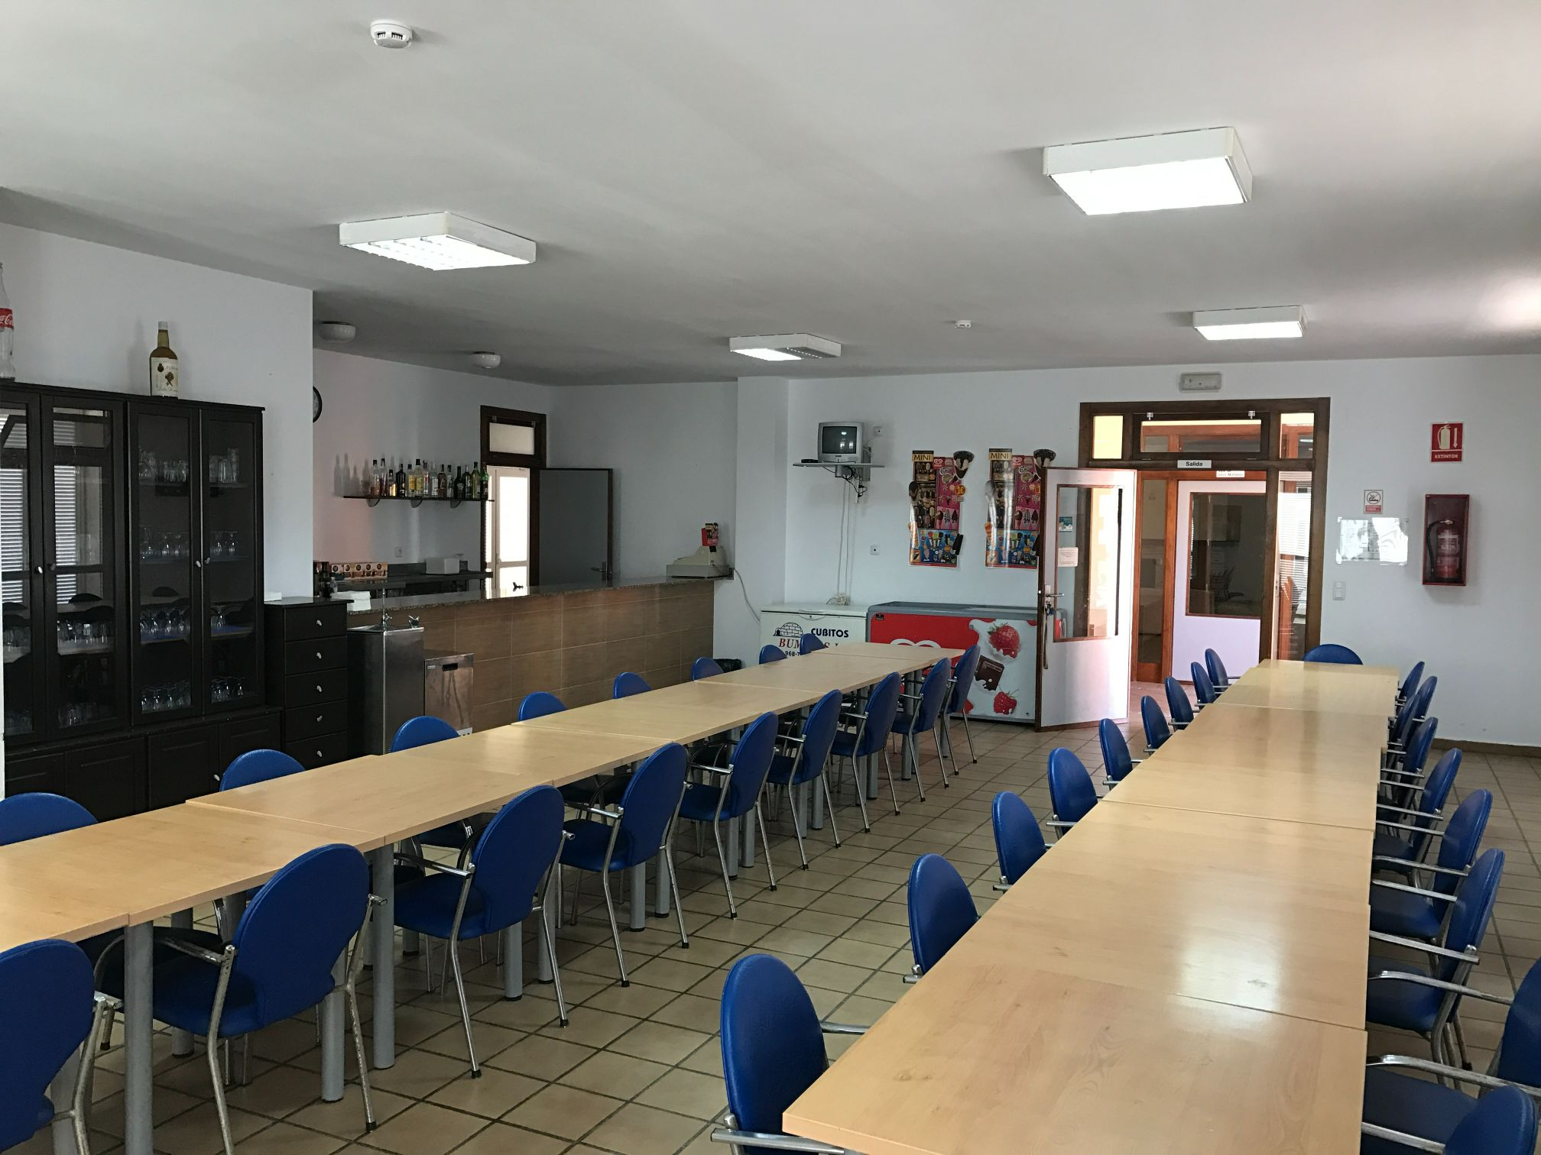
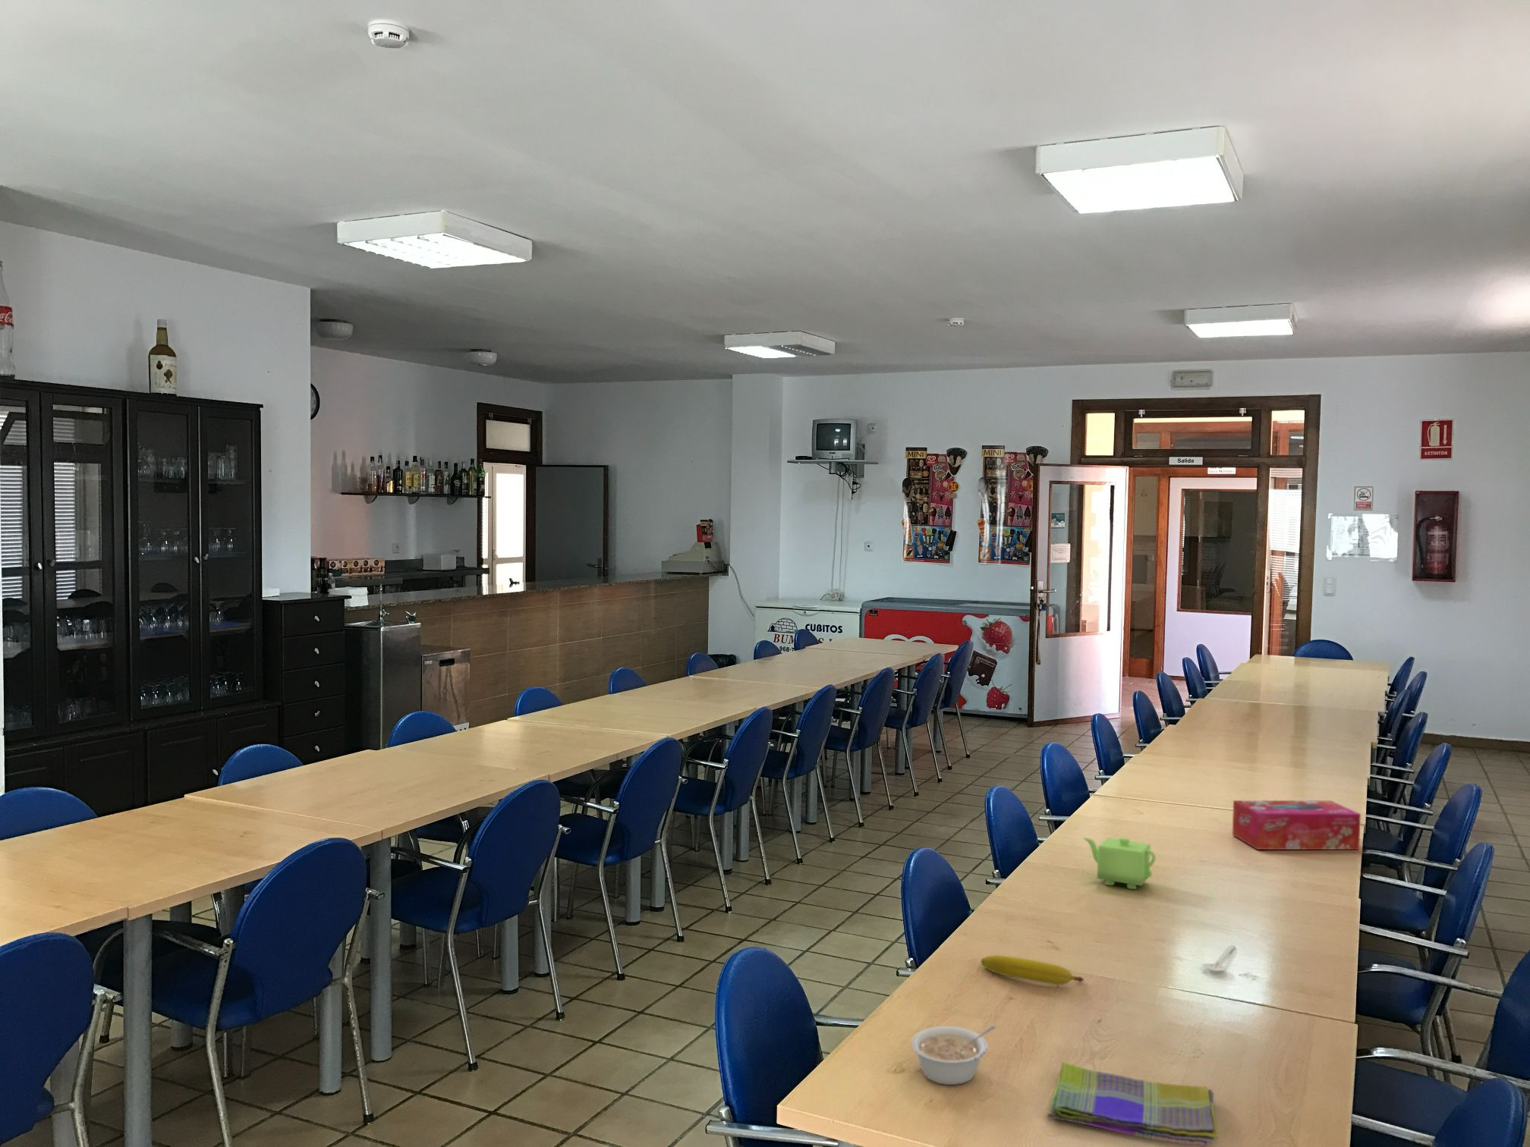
+ fruit (1028, 967)
+ stirrer (1222, 958)
+ tissue box (1295, 824)
+ legume (951, 1053)
+ dish towel (1134, 1101)
+ teapot (1118, 859)
